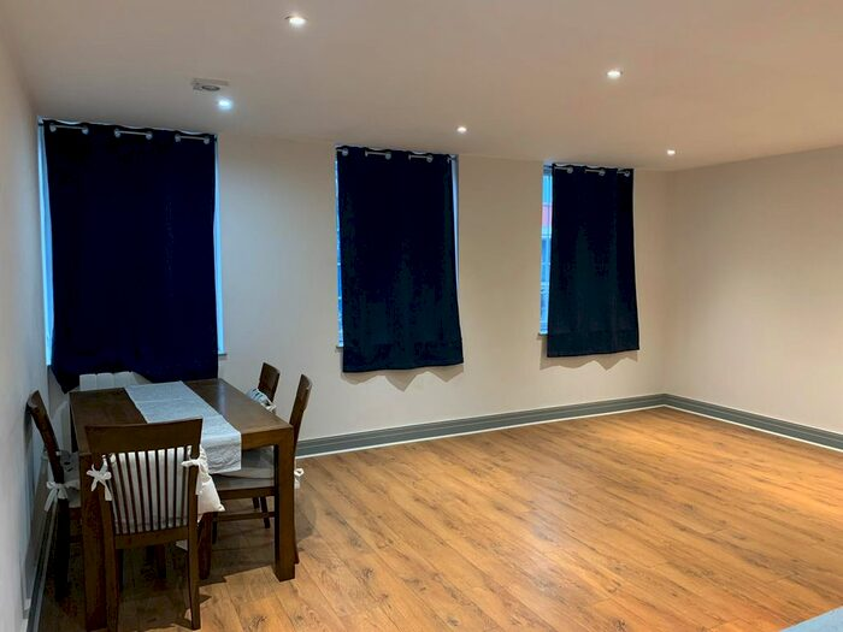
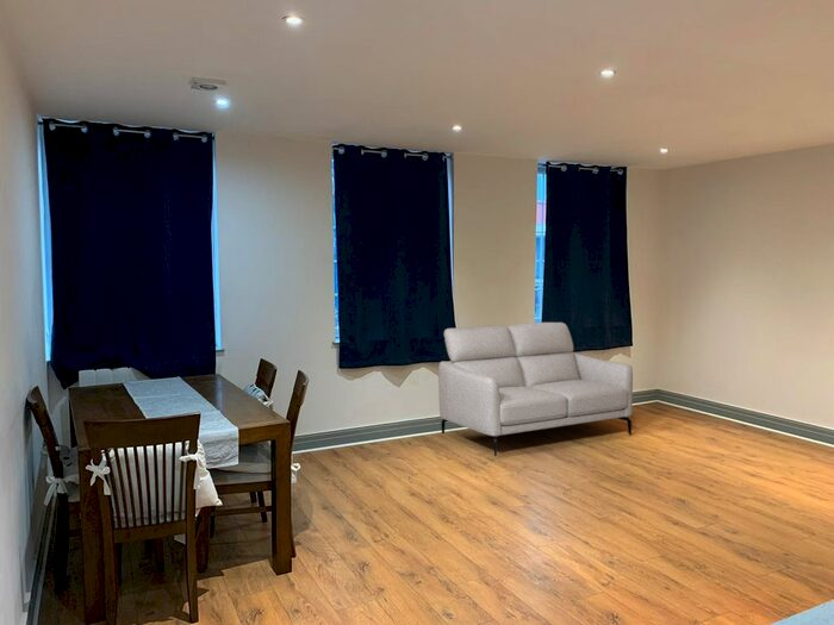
+ sofa (534, 380)
